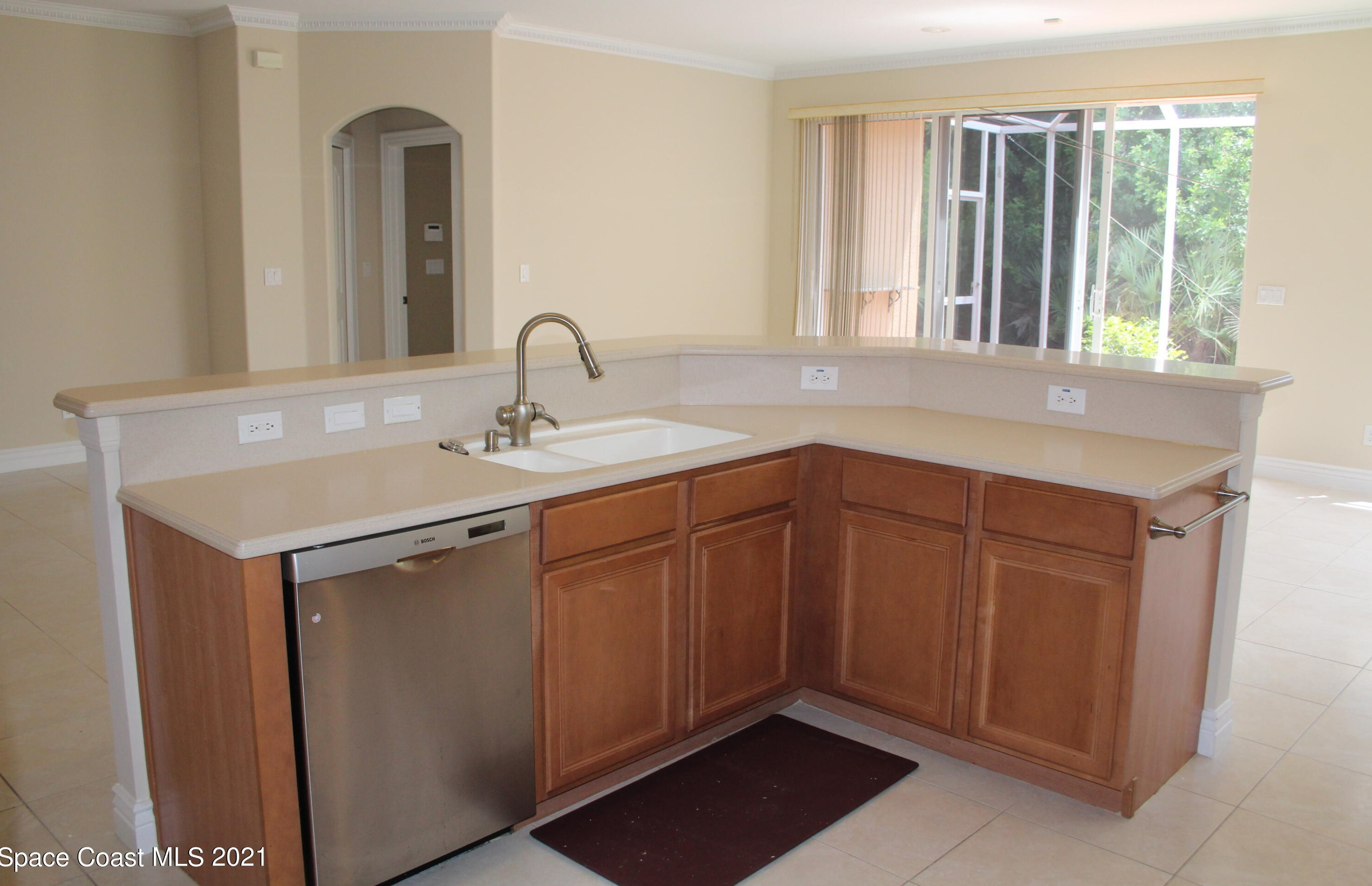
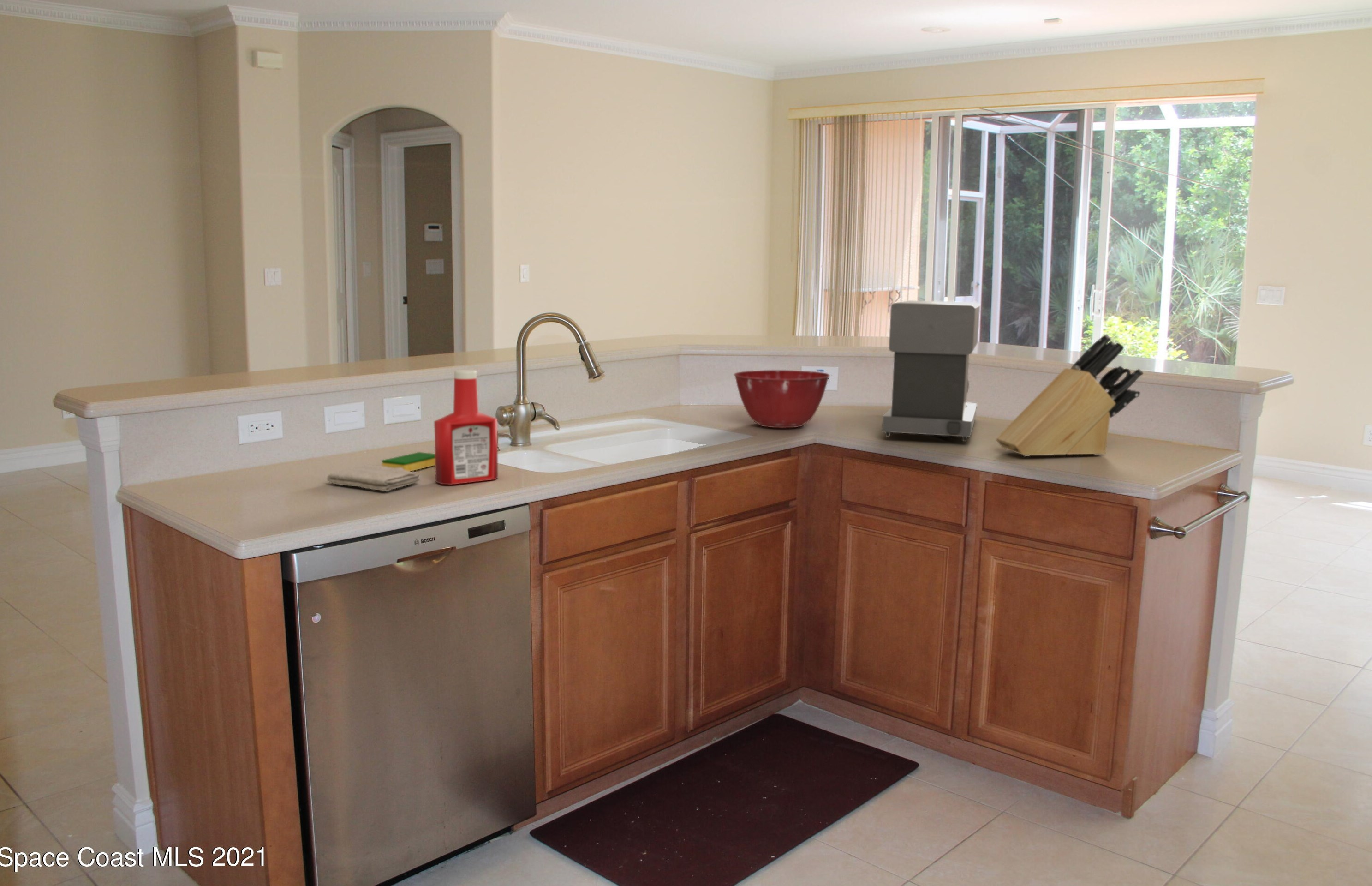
+ coffee maker (935, 366)
+ washcloth (374, 477)
+ mixing bowl (781, 399)
+ dish sponge (412, 462)
+ knife block (1071, 394)
+ soap bottle (466, 425)
